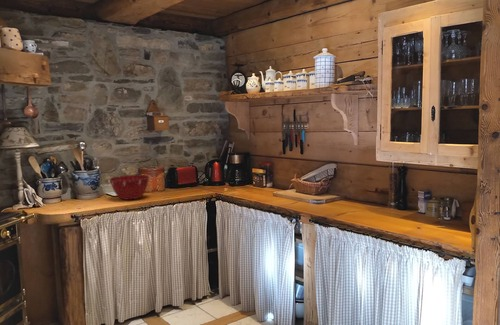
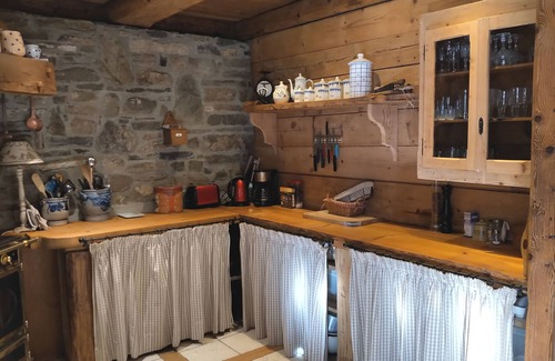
- mixing bowl (129, 187)
